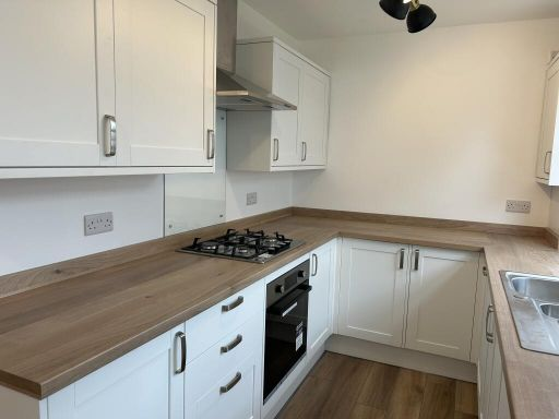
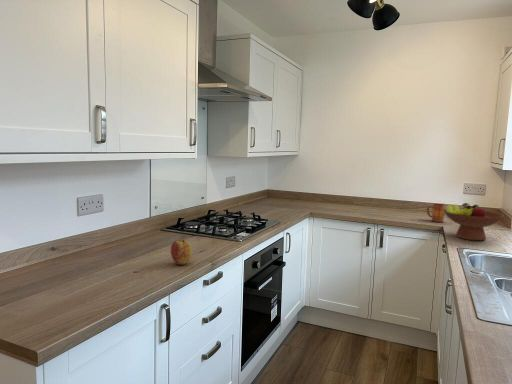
+ fruit bowl (472, 220)
+ apple (181, 251)
+ mug (435, 212)
